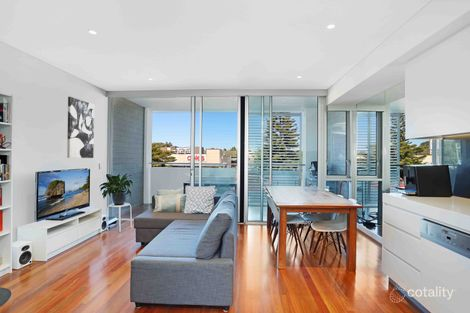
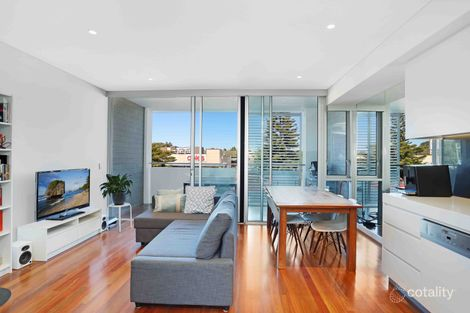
- wall art (81, 129)
